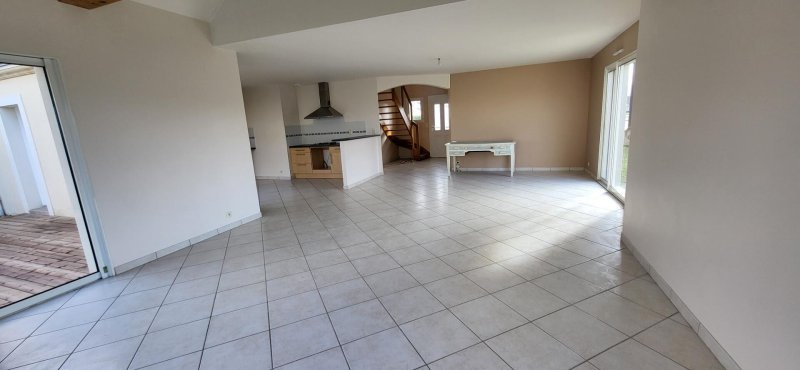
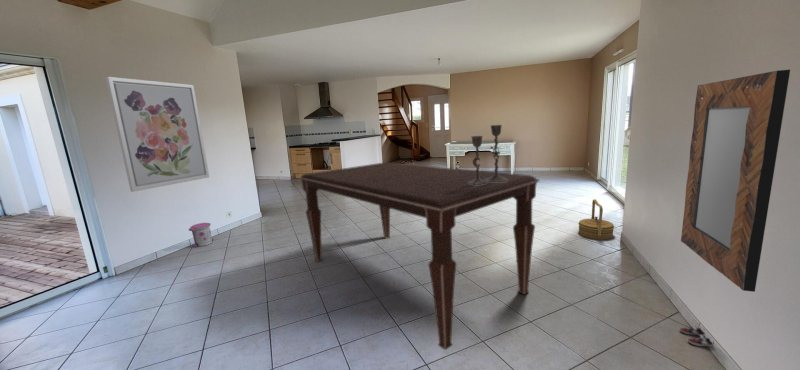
+ wall art (164, 134)
+ candlestick (492, 152)
+ dining table (405, 212)
+ home mirror (722, 175)
+ basket (596, 218)
+ sneaker (696, 334)
+ trash can (201, 234)
